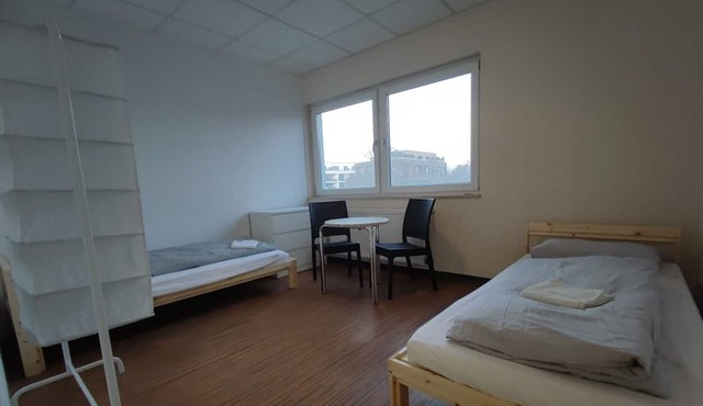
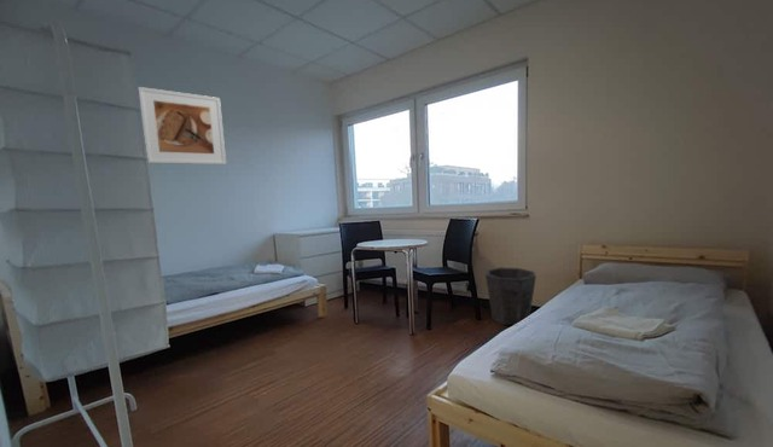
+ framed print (185, 128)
+ waste bin (510, 296)
